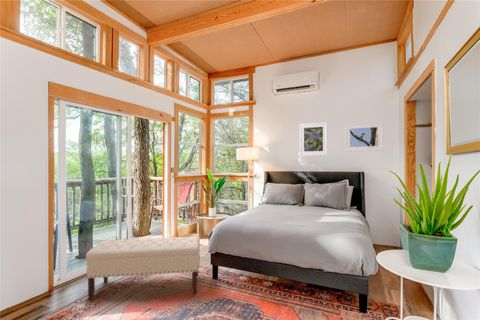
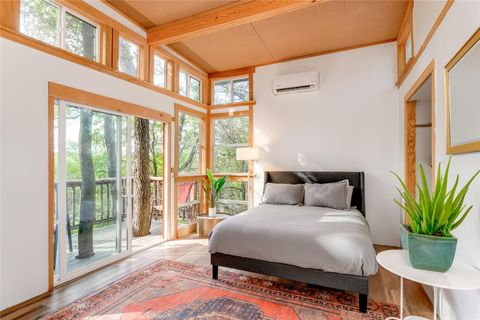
- bench (148, 264)
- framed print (313, 139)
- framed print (363, 137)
